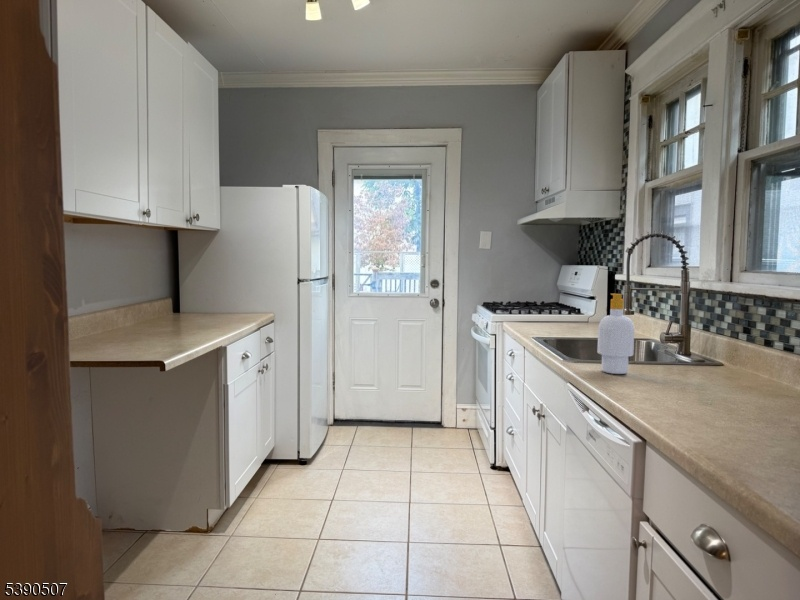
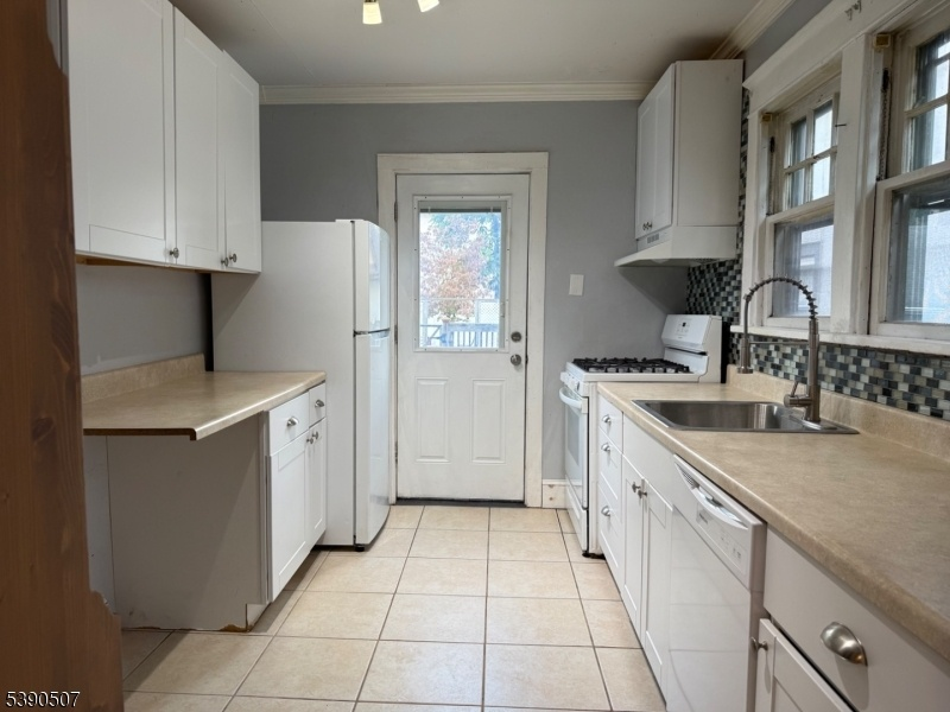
- soap bottle (615, 333)
